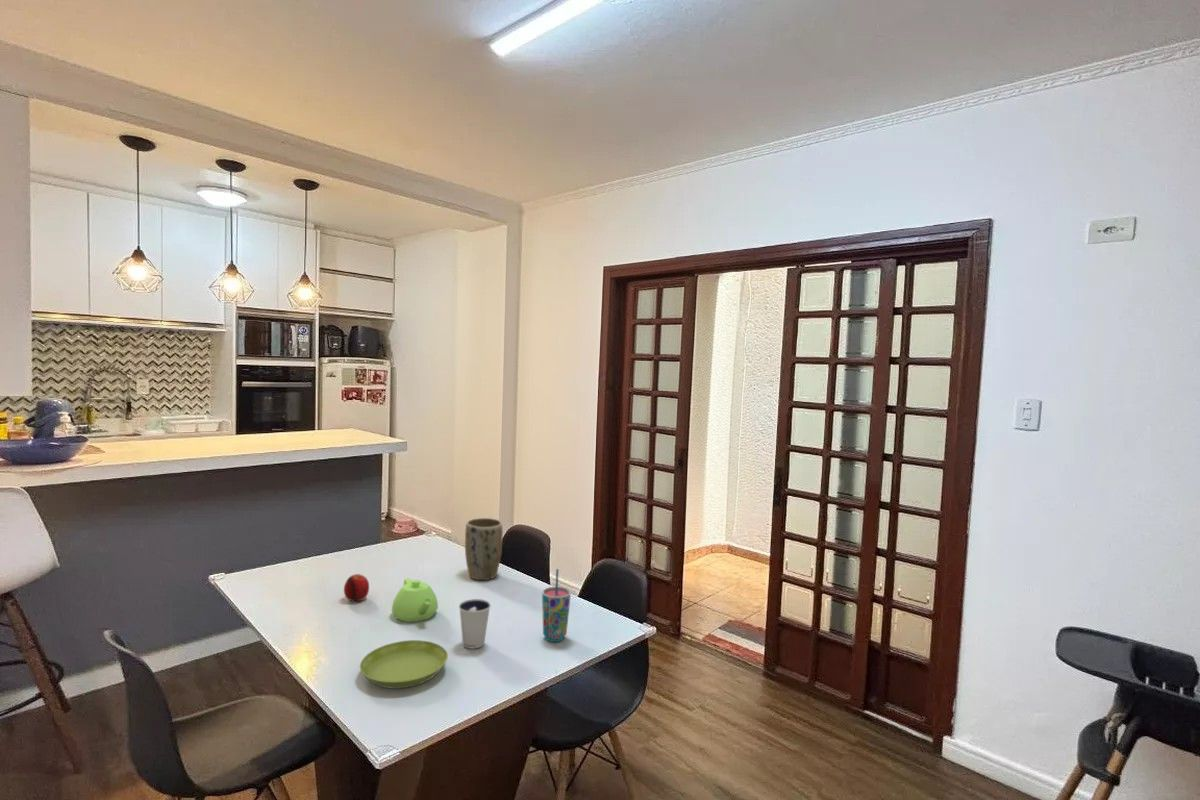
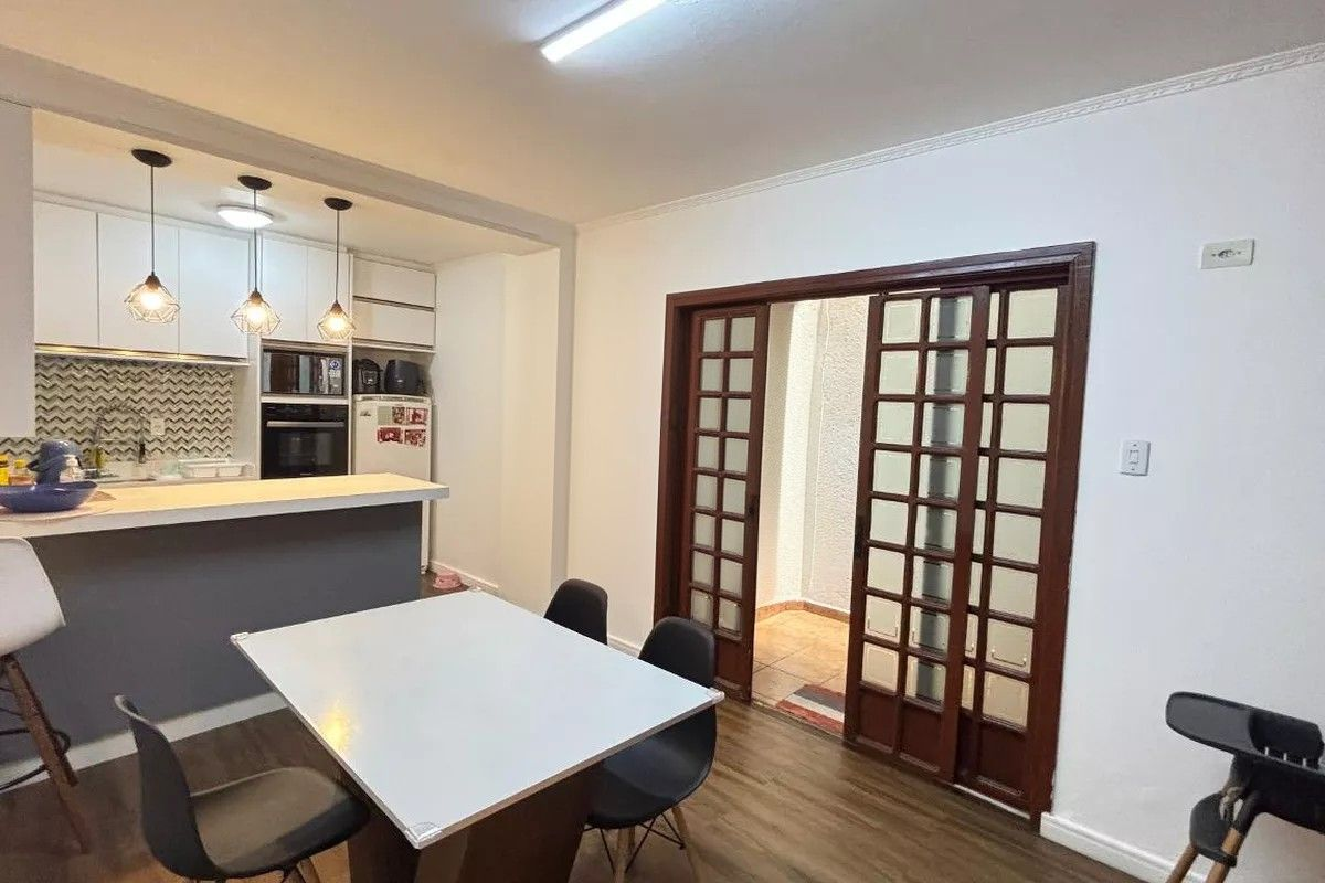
- teapot (416, 598)
- saucer (404, 665)
- plant pot (483, 549)
- cup (555, 603)
- fruit (356, 587)
- dixie cup (474, 624)
